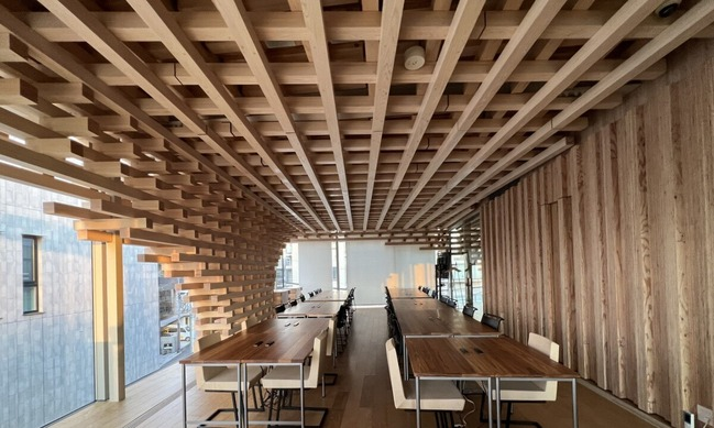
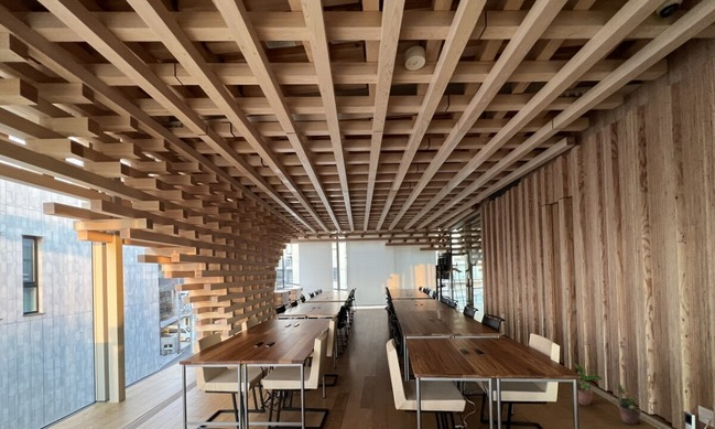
+ potted plant (629, 403)
+ potted plant (584, 384)
